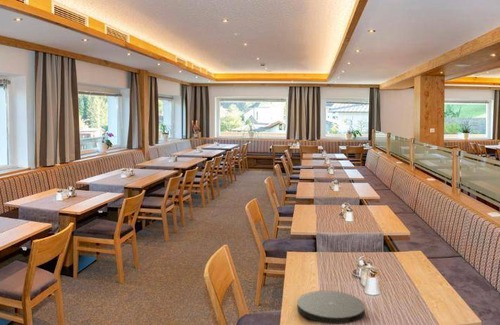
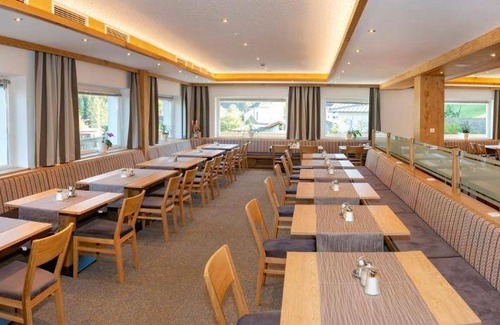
- plate (330, 306)
